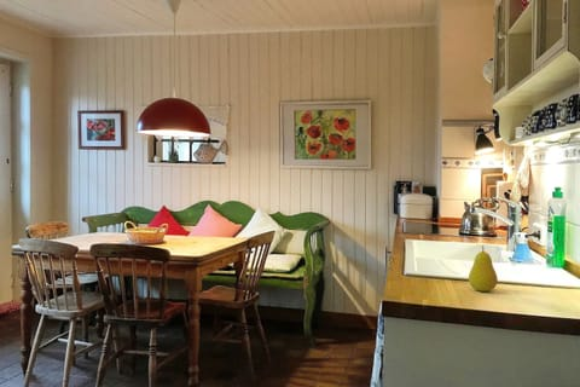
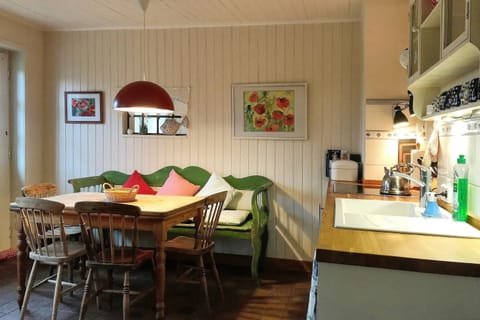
- fruit (482, 267)
